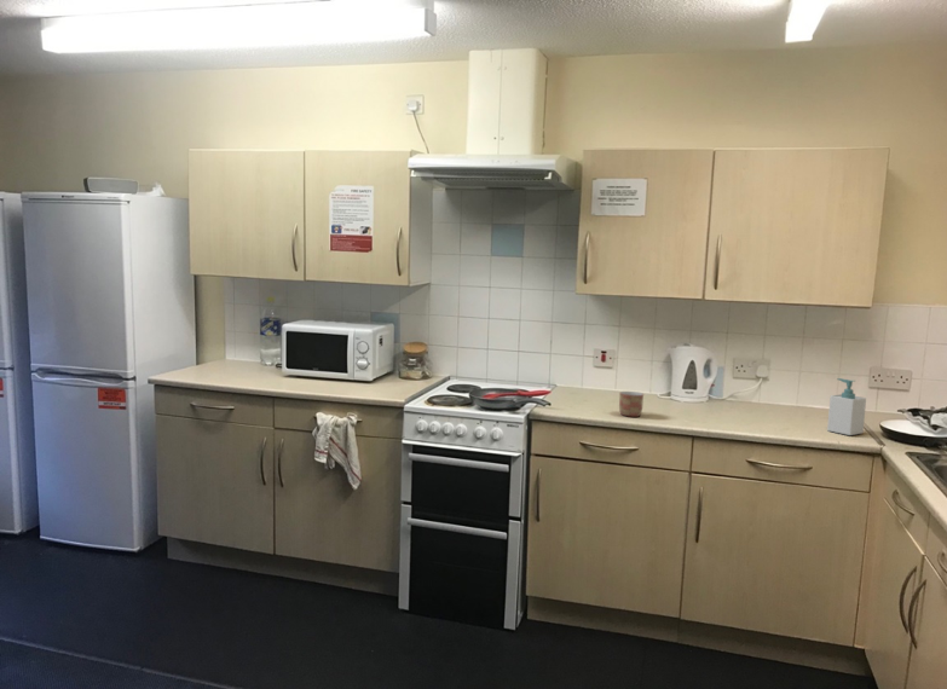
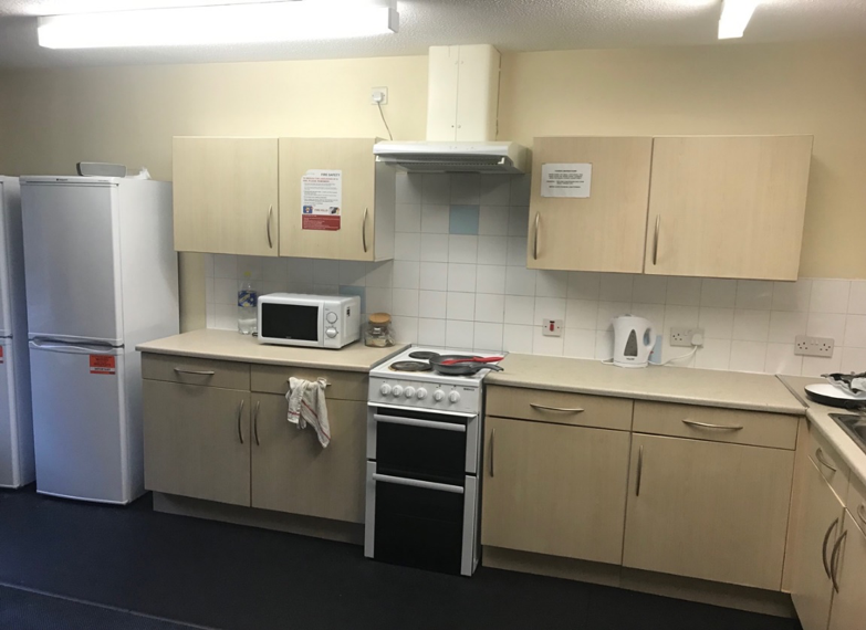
- soap bottle (847, 405)
- mug (631, 403)
